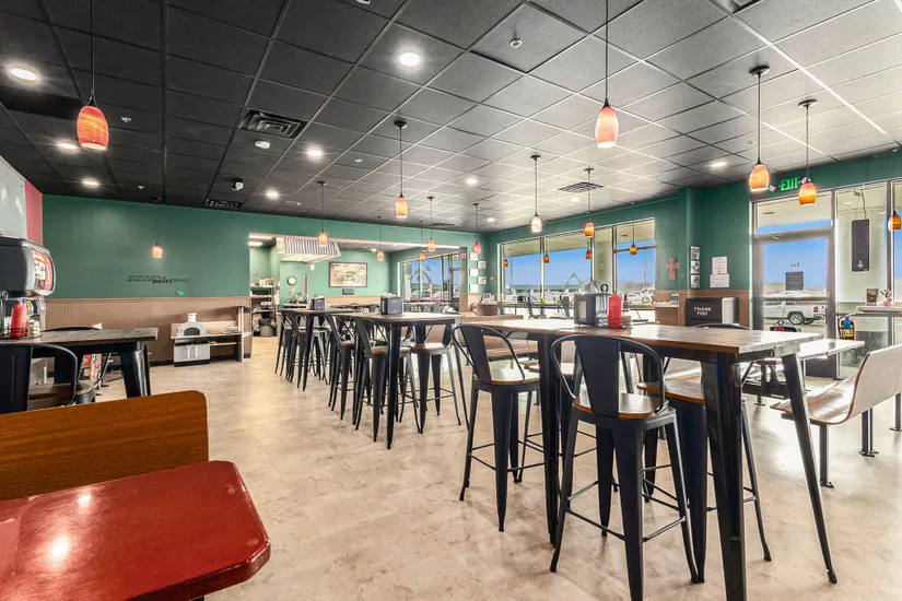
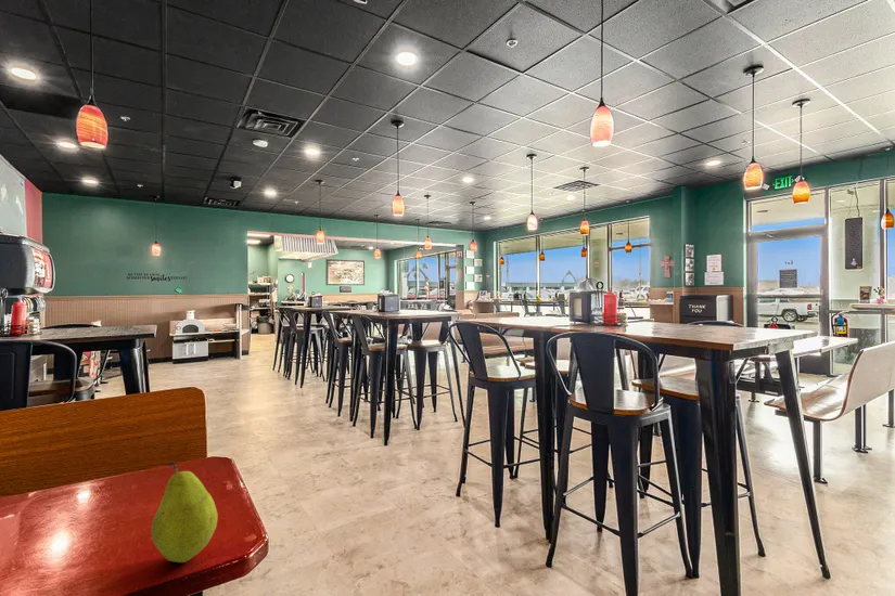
+ fruit (181, 510)
